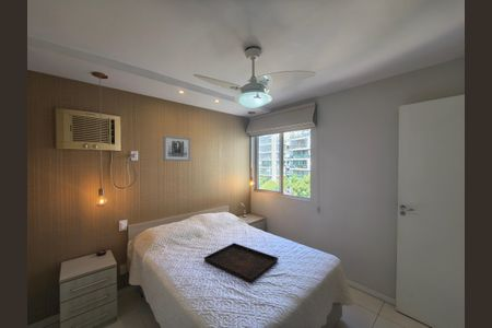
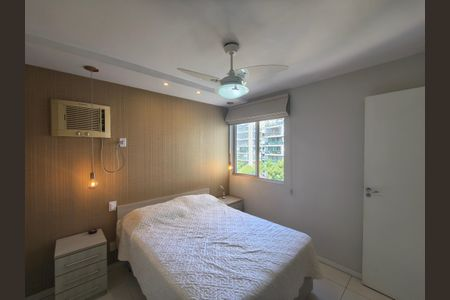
- wall art (177, 149)
- serving tray (241, 259)
